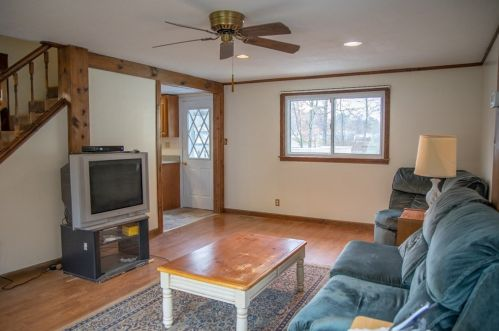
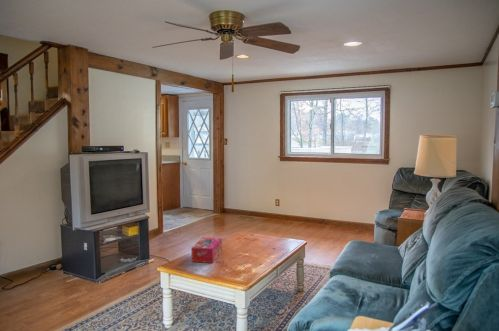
+ tissue box (207, 249)
